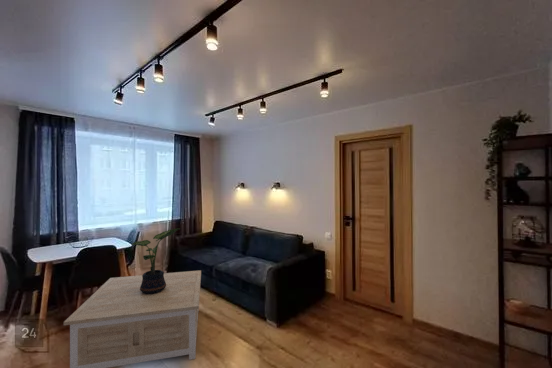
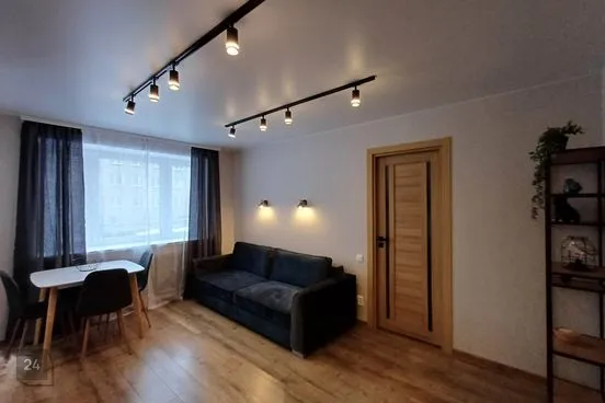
- coffee table (148, 313)
- potted plant (154, 261)
